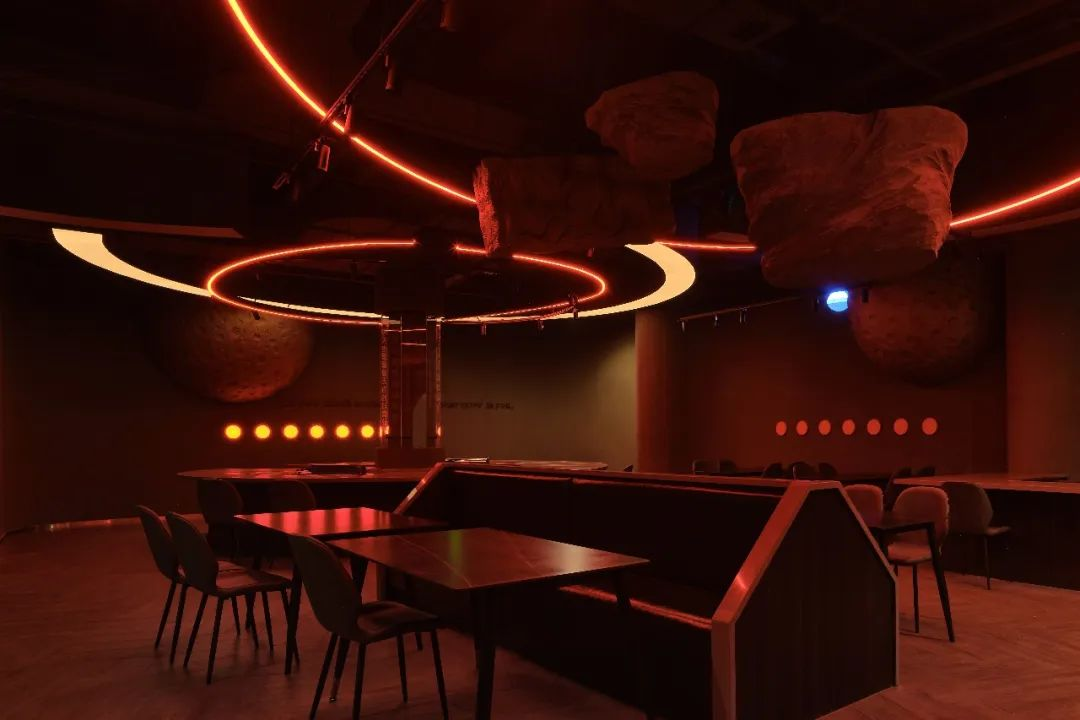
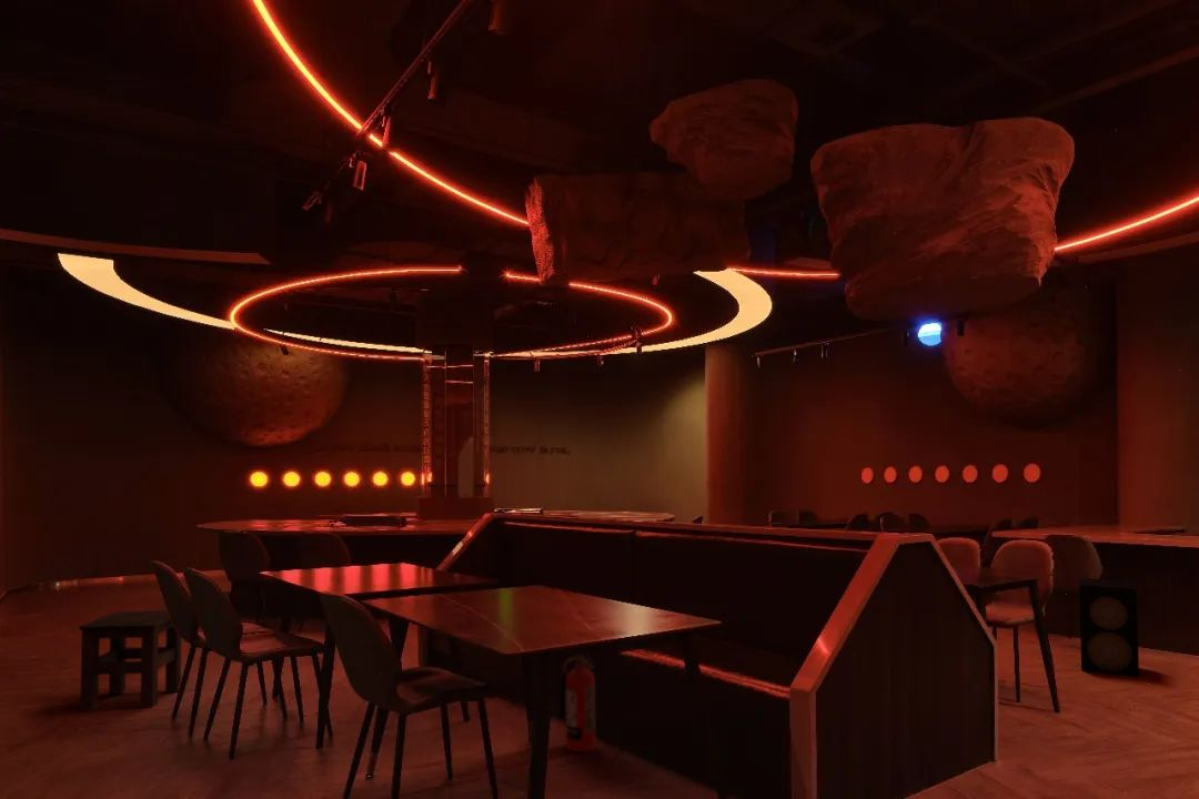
+ speaker (1108, 626)
+ side table (133, 658)
+ fire extinguisher (580, 696)
